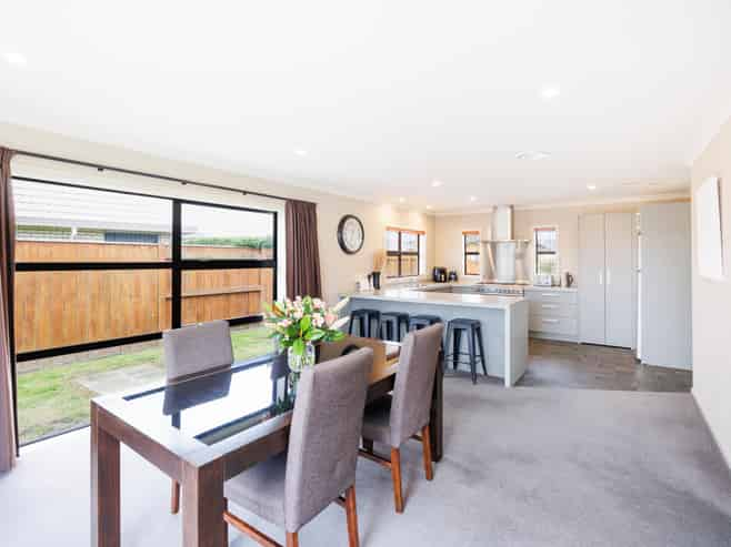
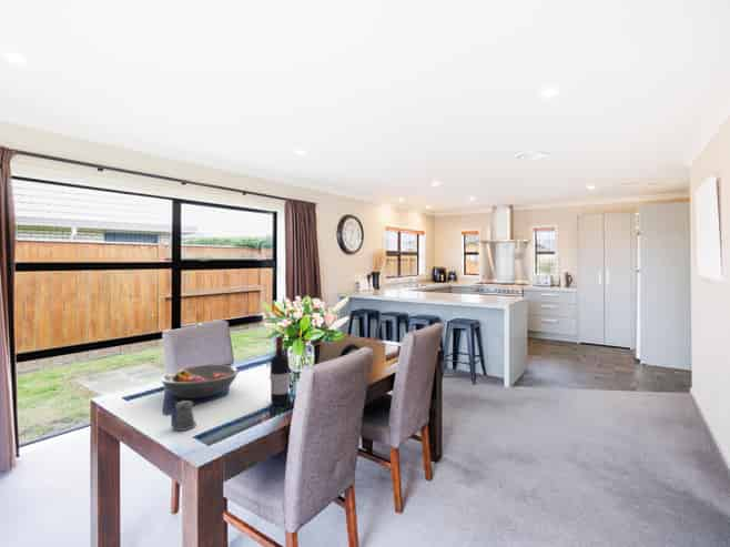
+ fruit bowl (201, 381)
+ pepper shaker (183, 413)
+ wine bottle (280, 369)
